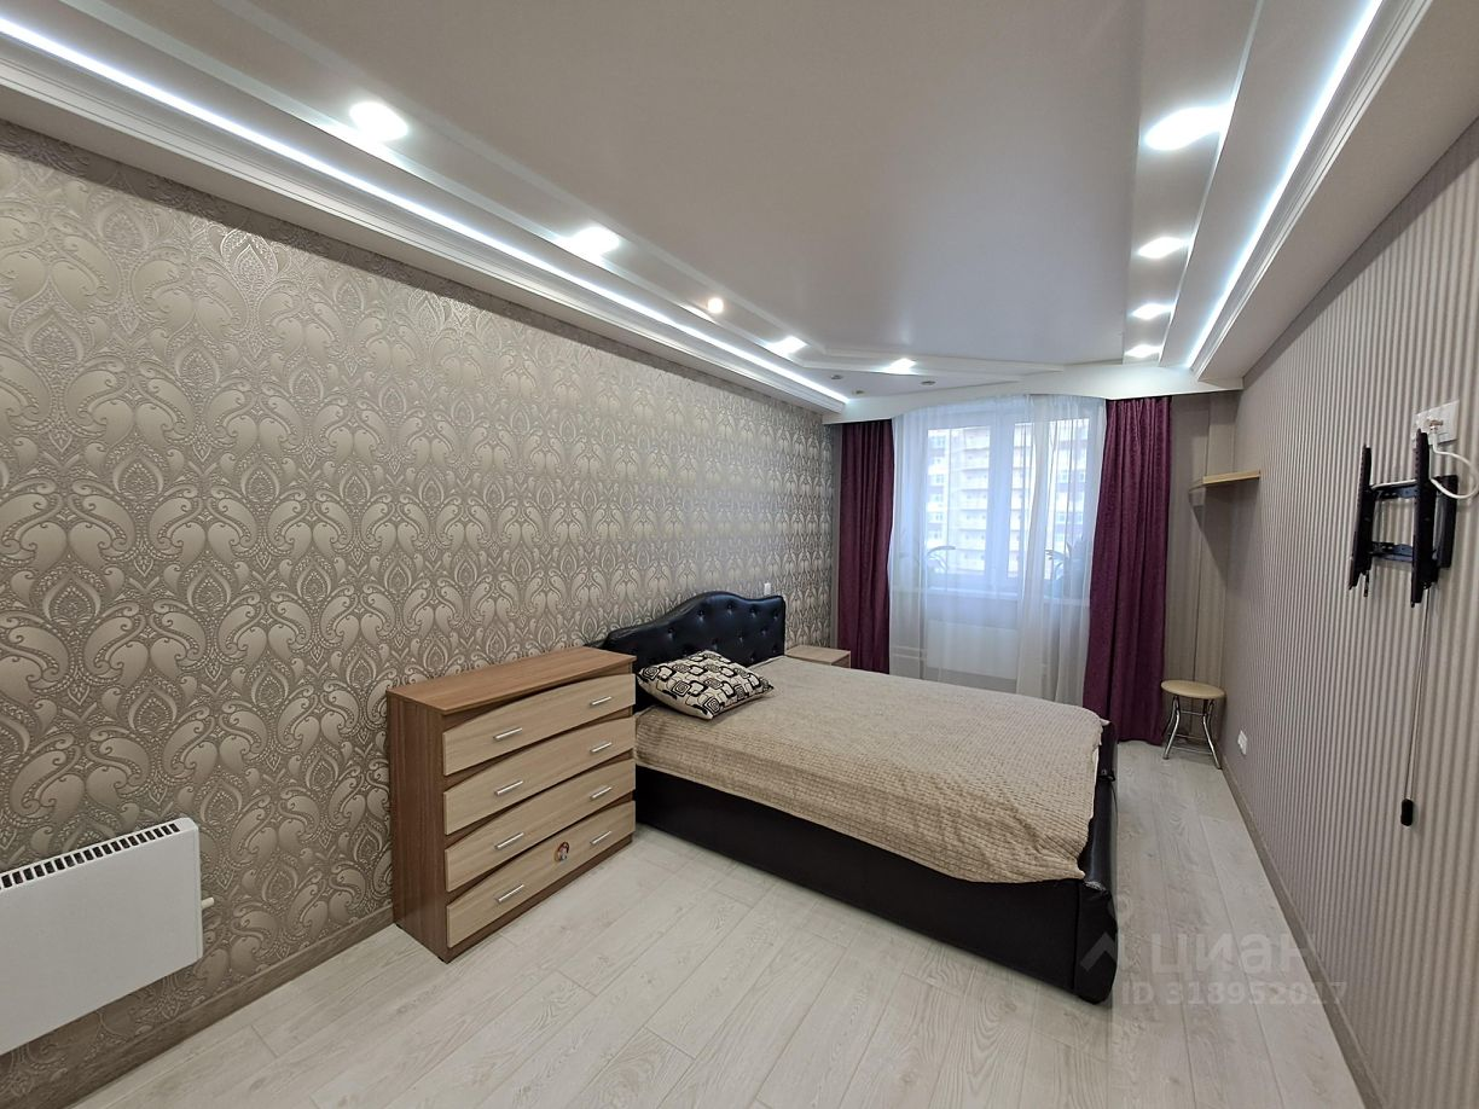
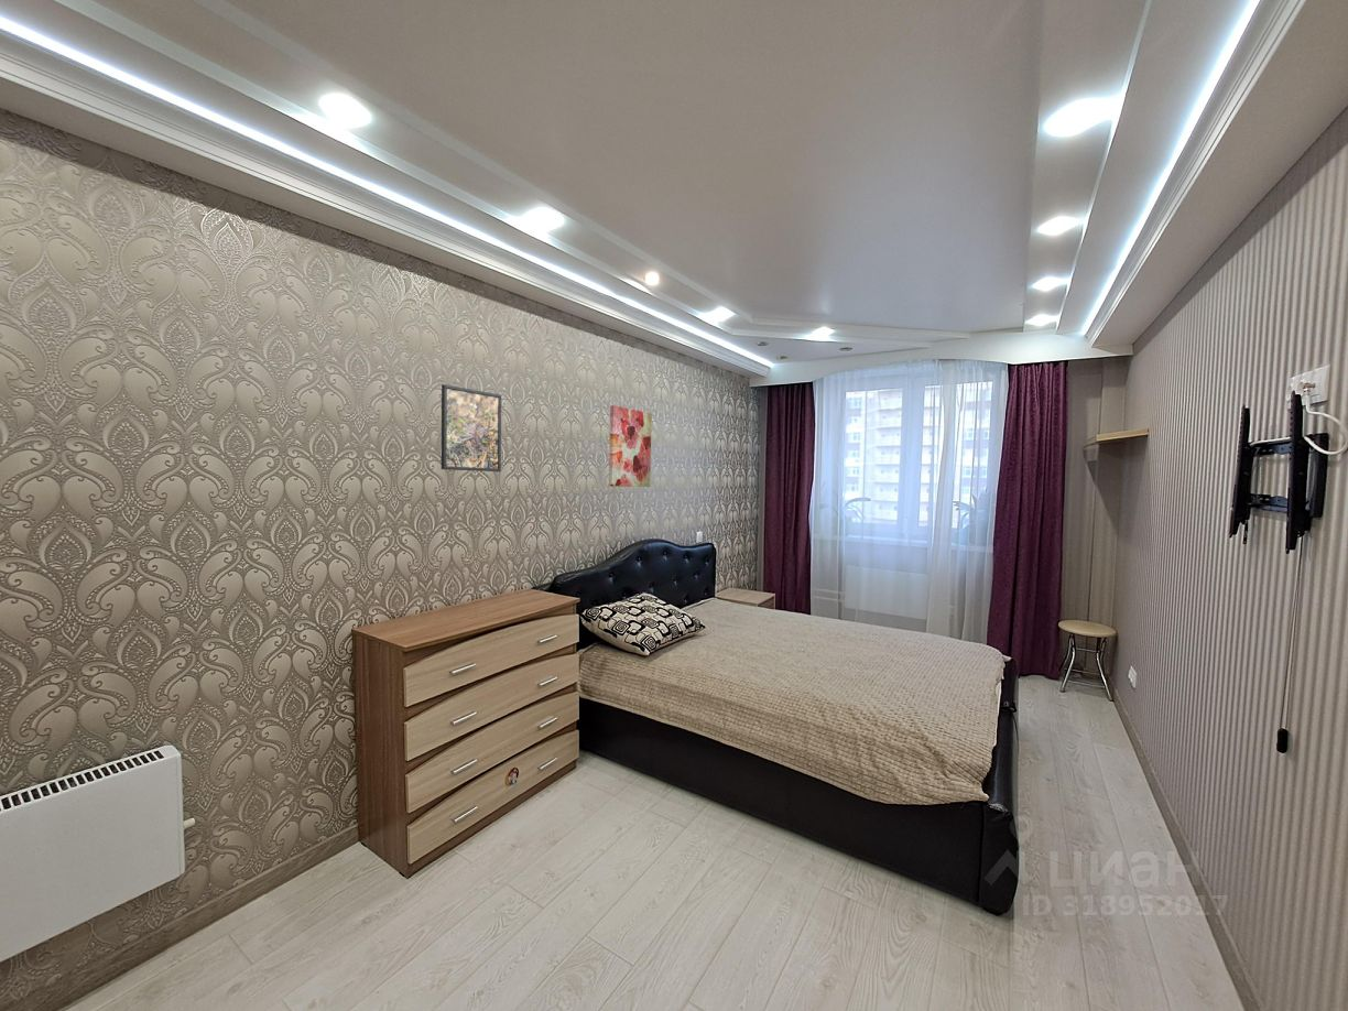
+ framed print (472, 430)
+ wall art (631, 448)
